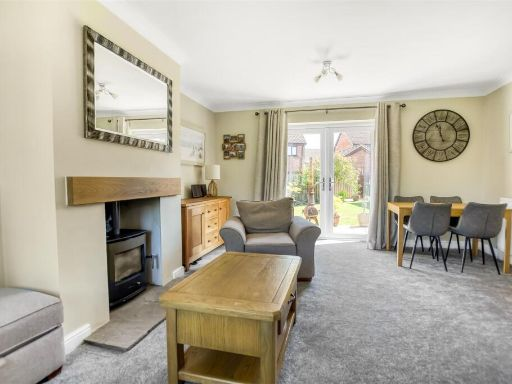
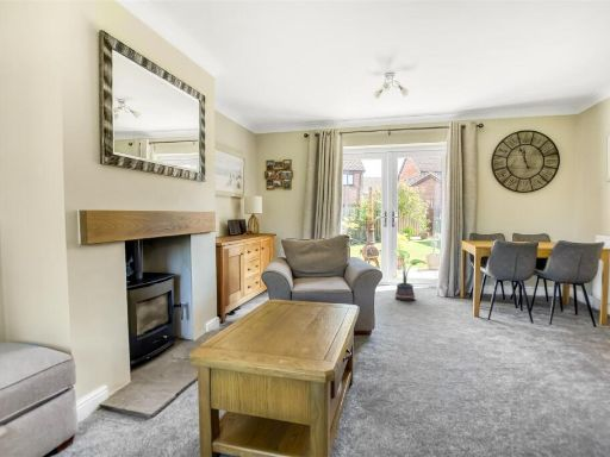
+ potted plant (406, 274)
